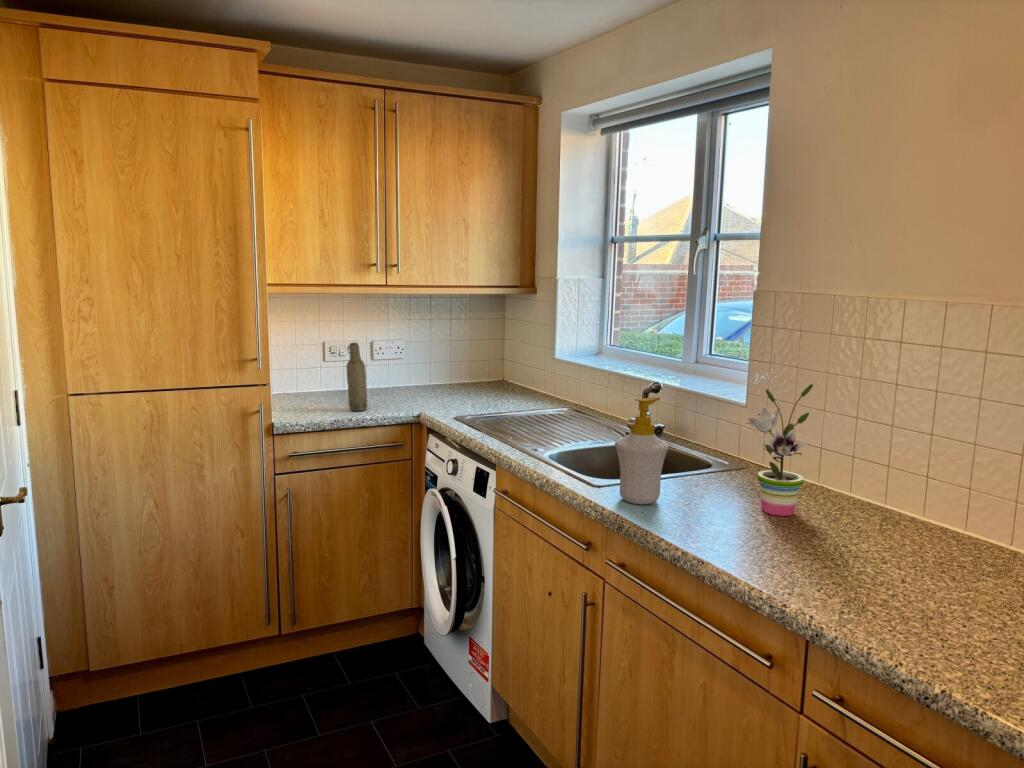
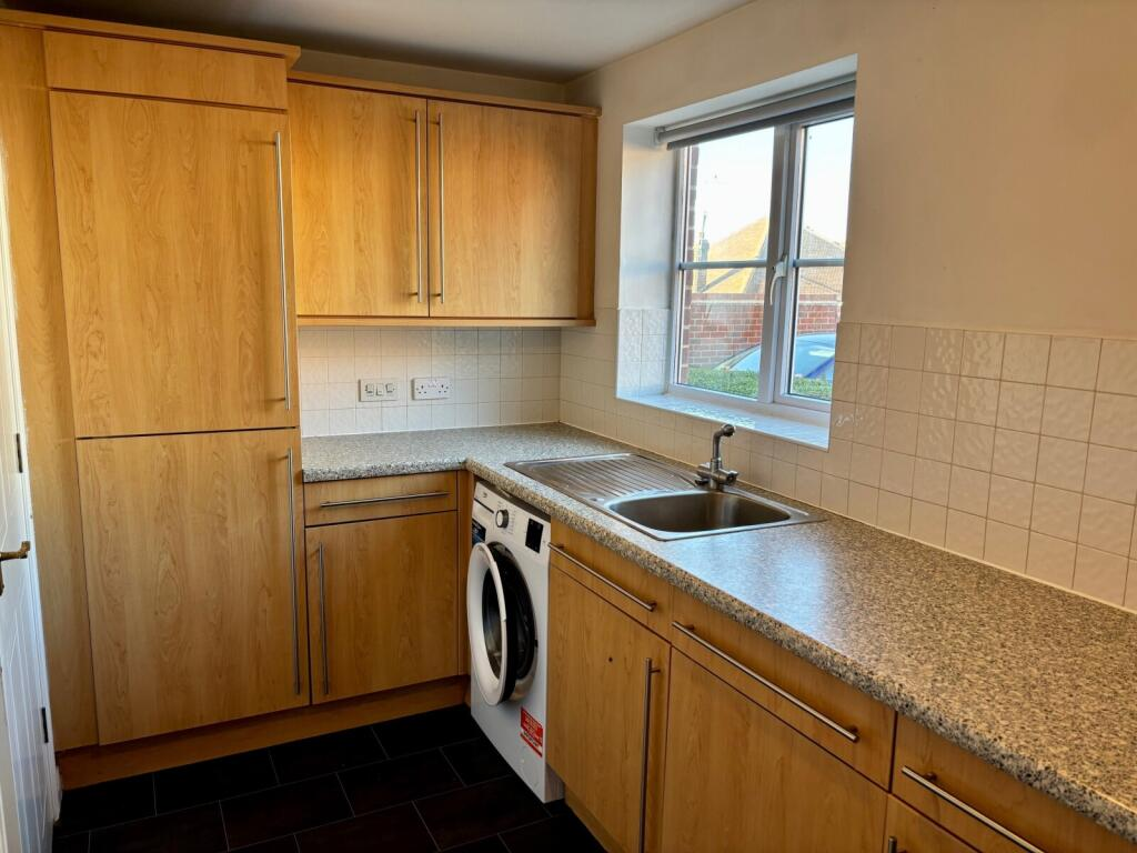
- bottle (356, 376)
- potted plant (774, 448)
- soap bottle (641, 449)
